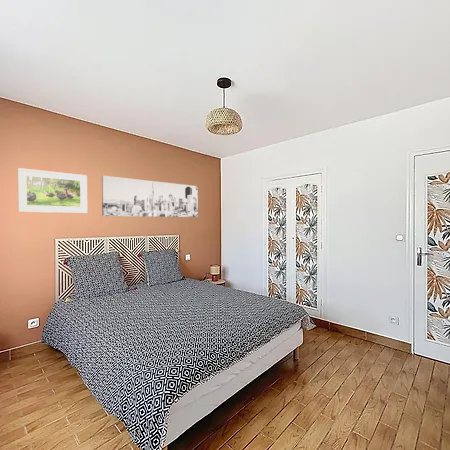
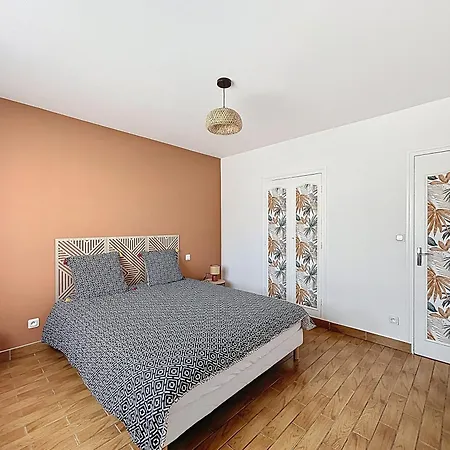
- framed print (55, 192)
- wall art (156, 199)
